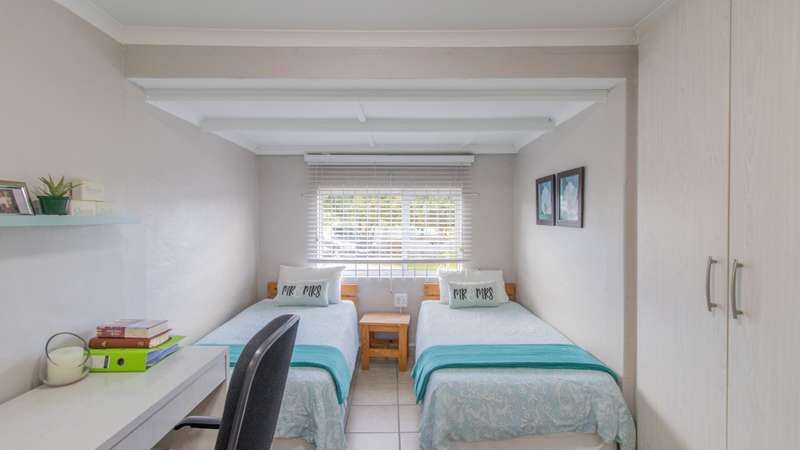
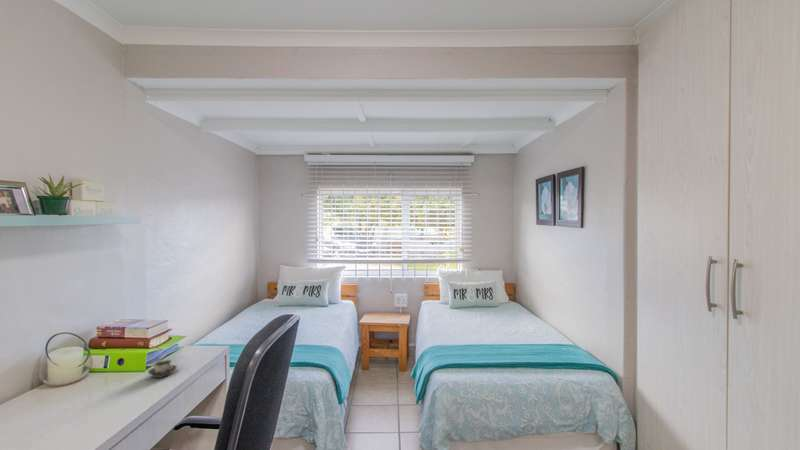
+ cup (162, 368)
